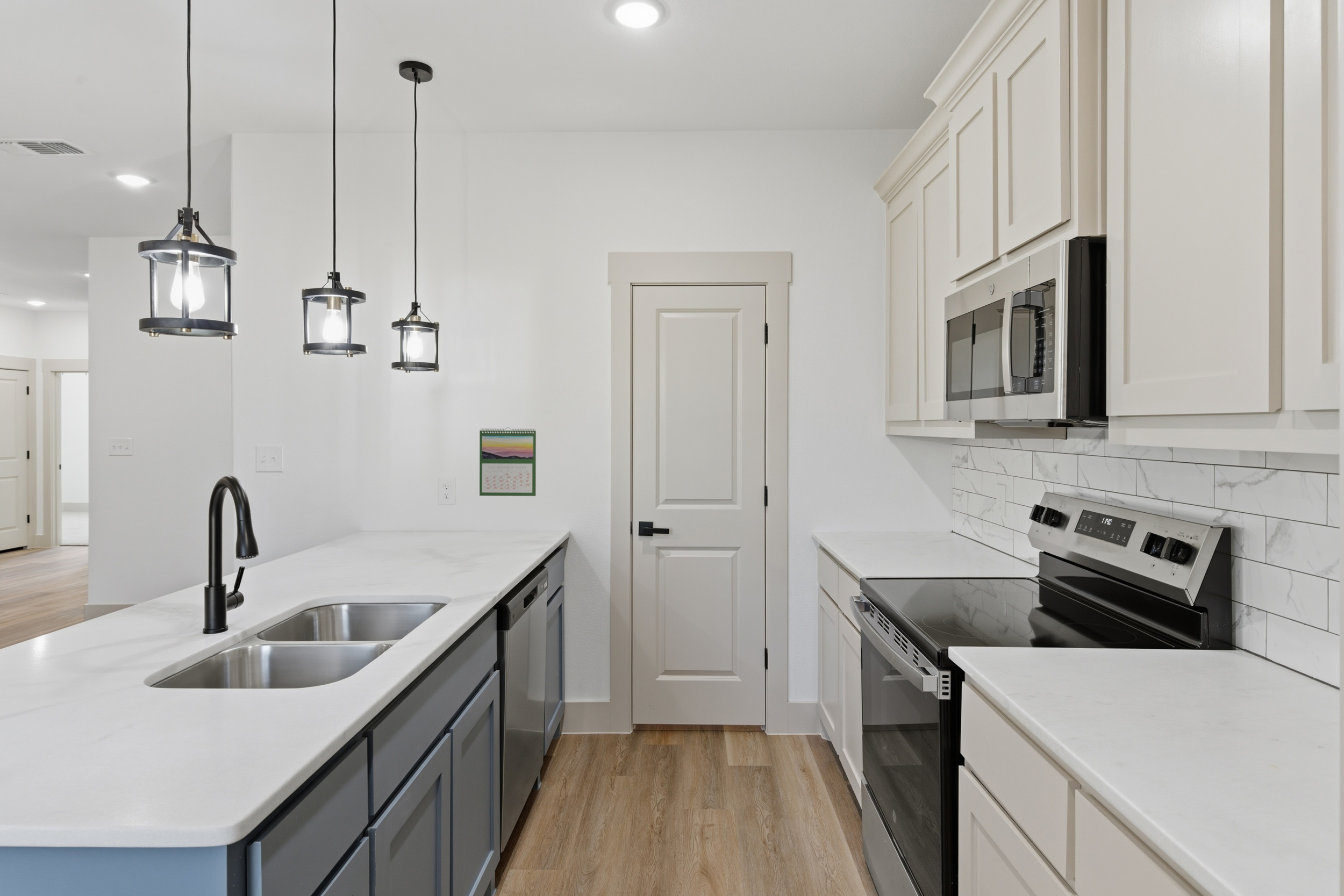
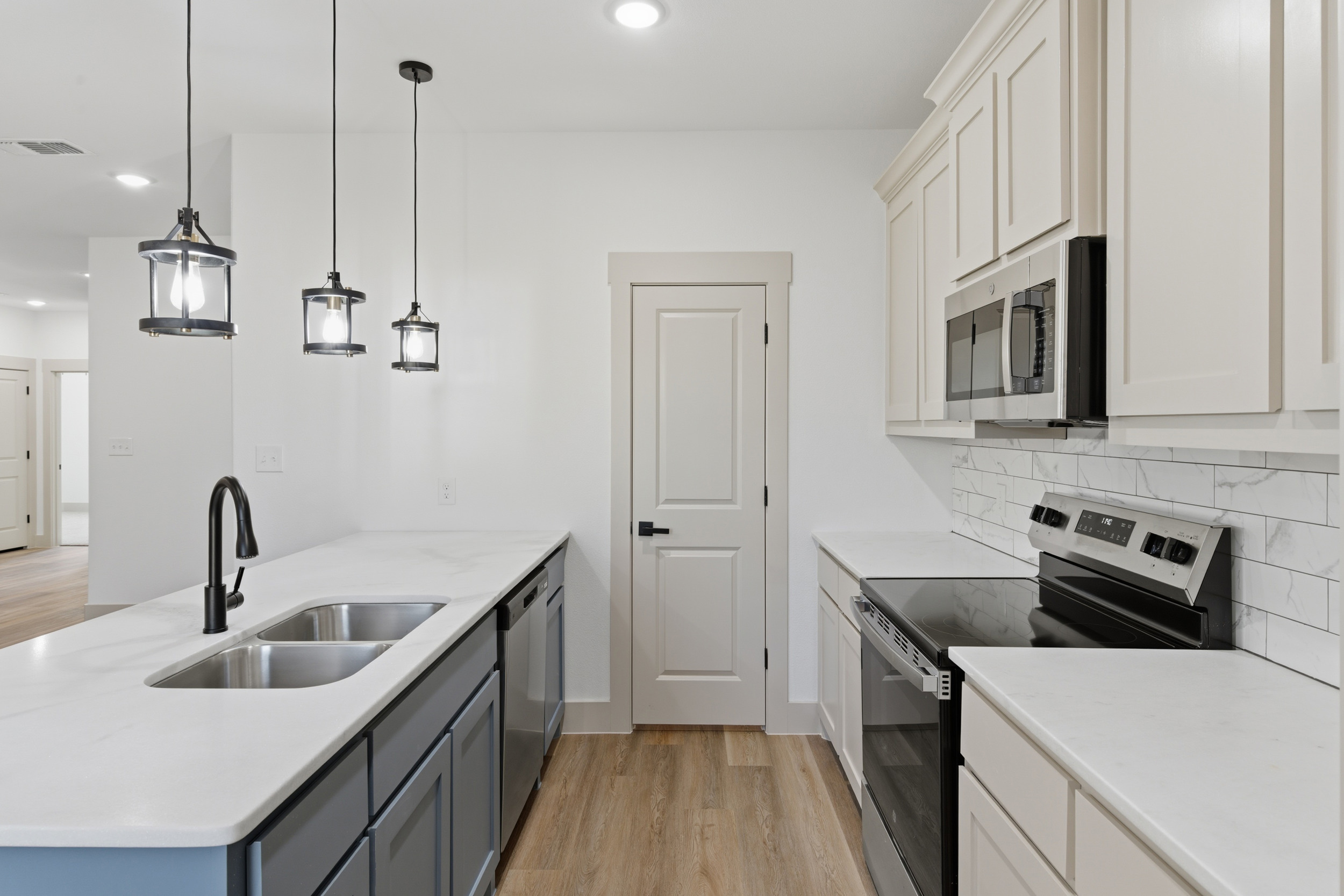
- calendar (507, 461)
